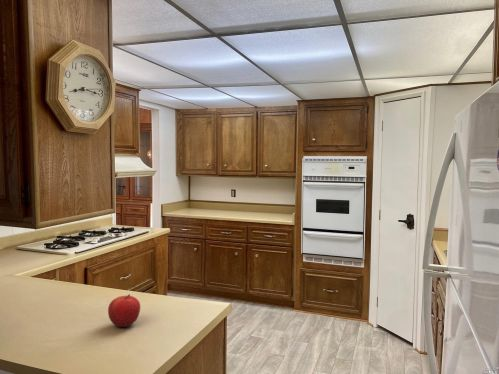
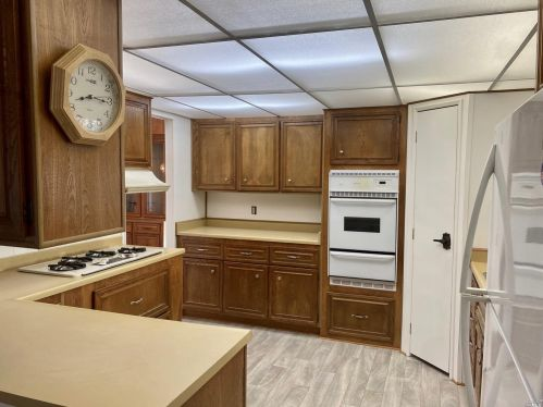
- fruit (124, 309)
